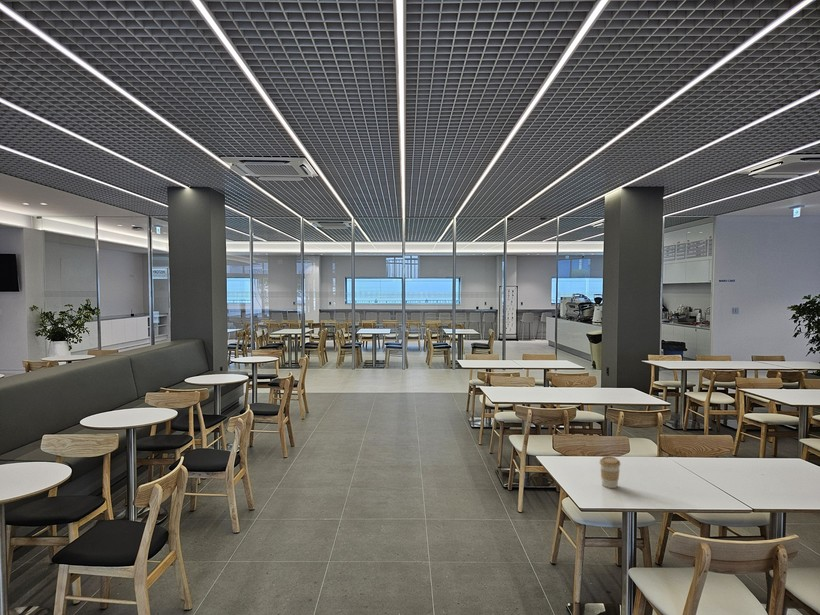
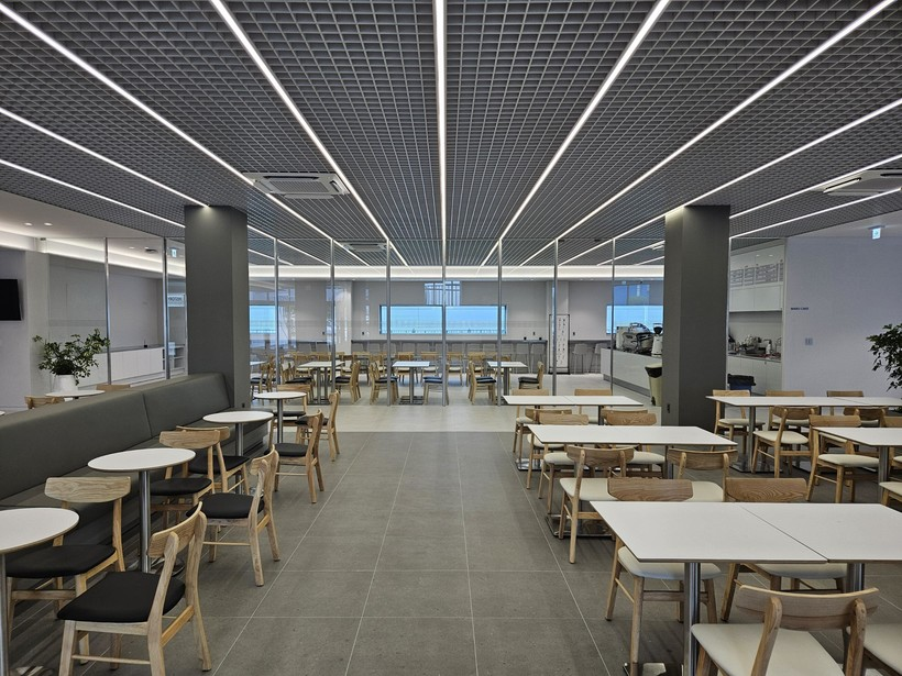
- coffee cup (609, 471)
